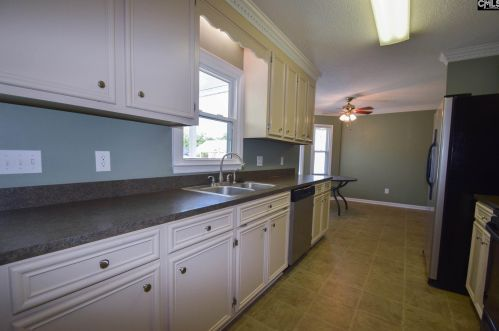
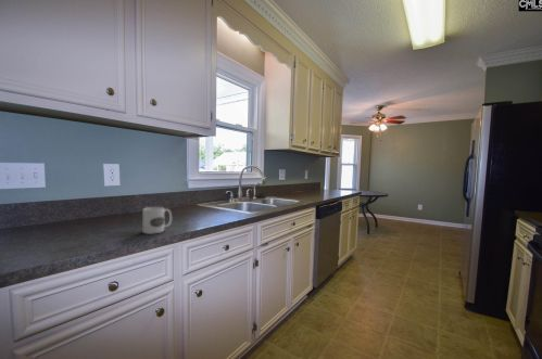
+ mug (157, 219)
